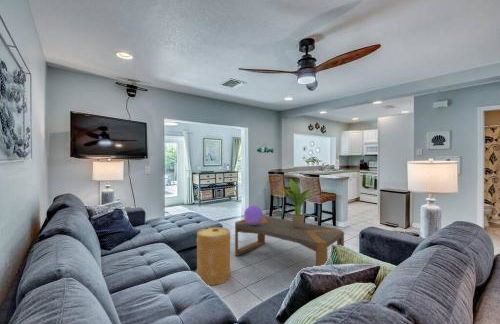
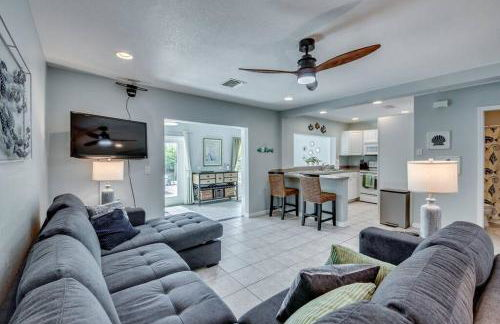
- potted plant (294, 203)
- basket (213, 254)
- decorative sphere (253, 215)
- coffee table (285, 239)
